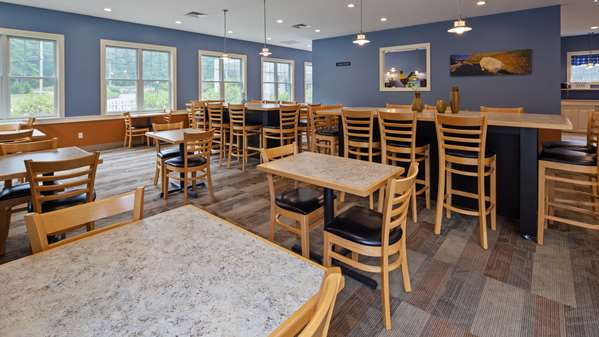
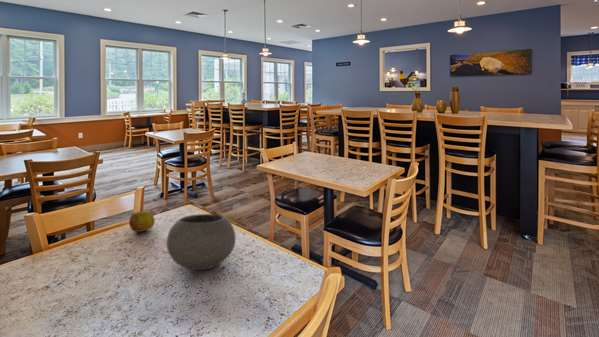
+ fruit (142, 221)
+ bowl (201, 241)
